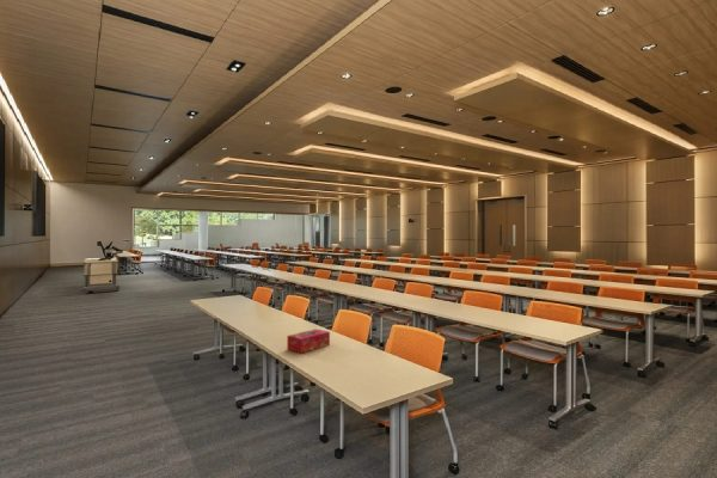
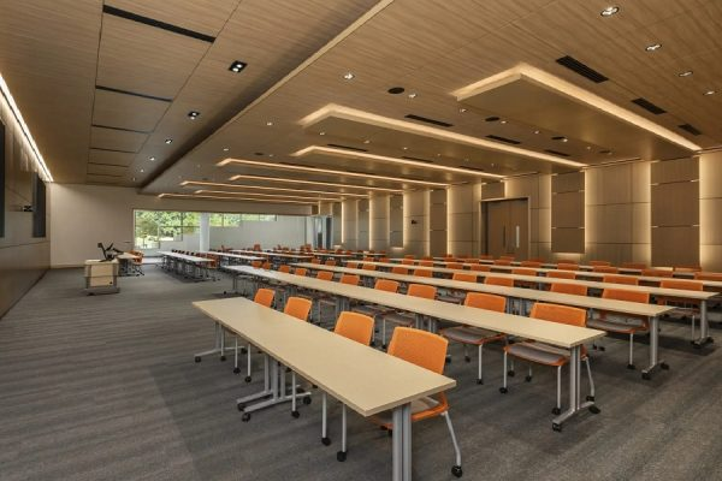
- tissue box (308, 339)
